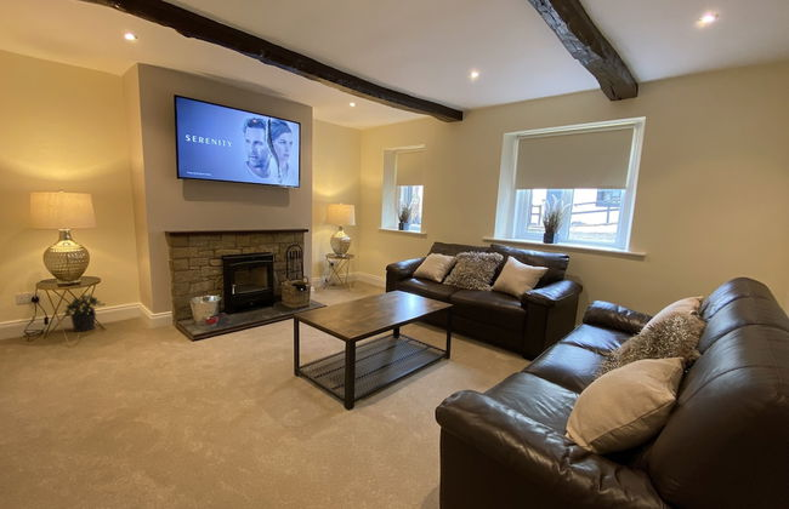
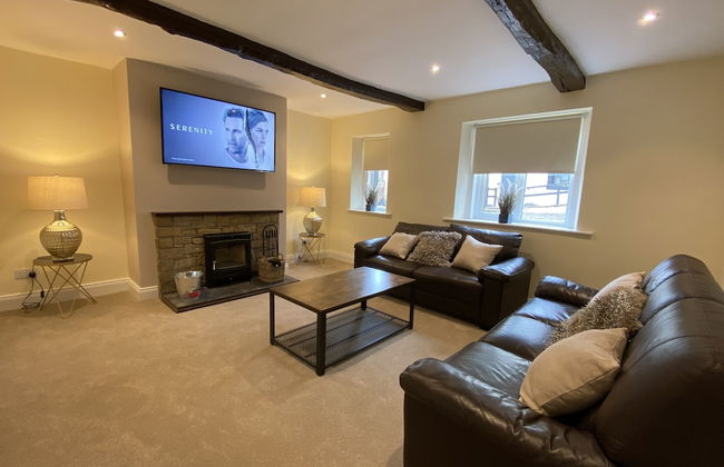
- potted plant (85, 311)
